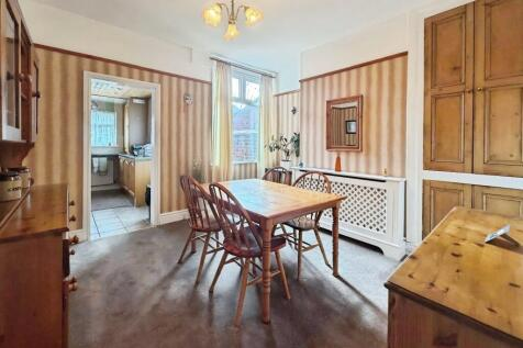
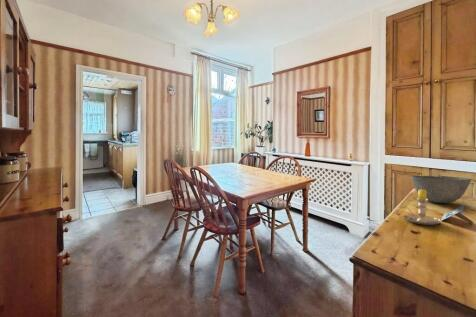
+ bowl (438, 189)
+ candlestick (418, 205)
